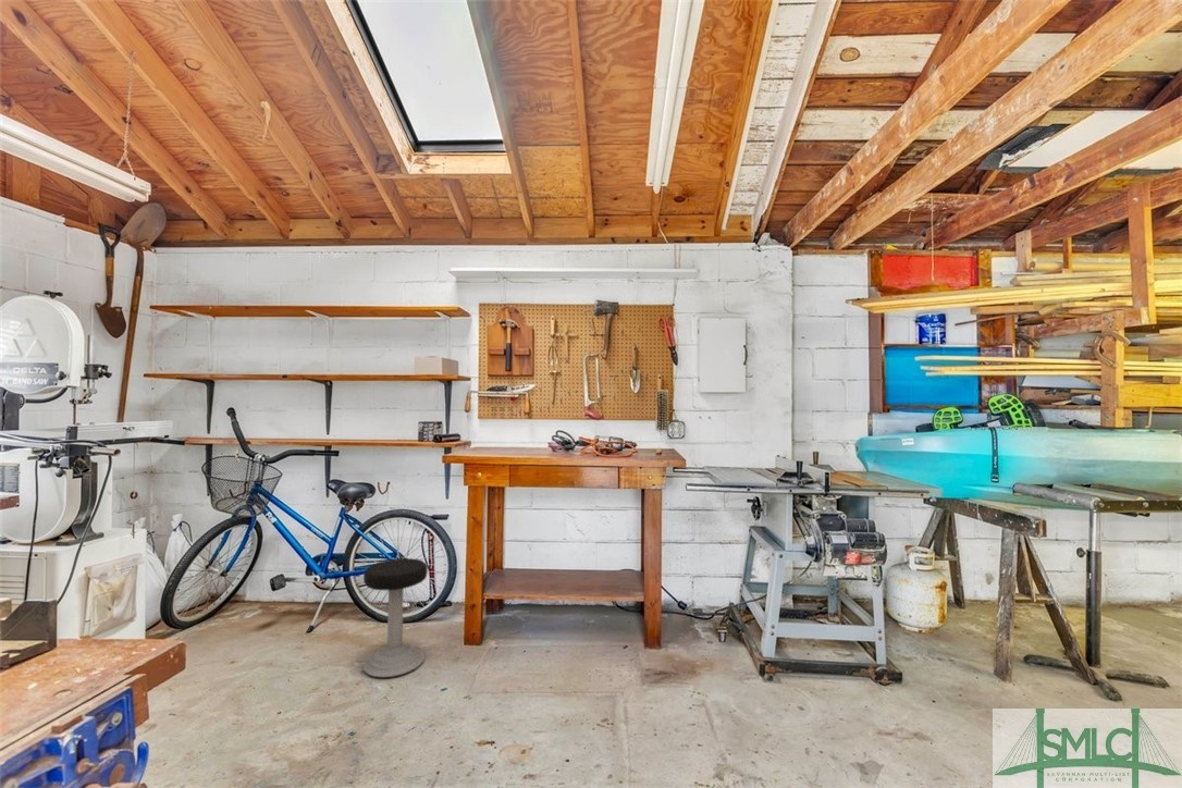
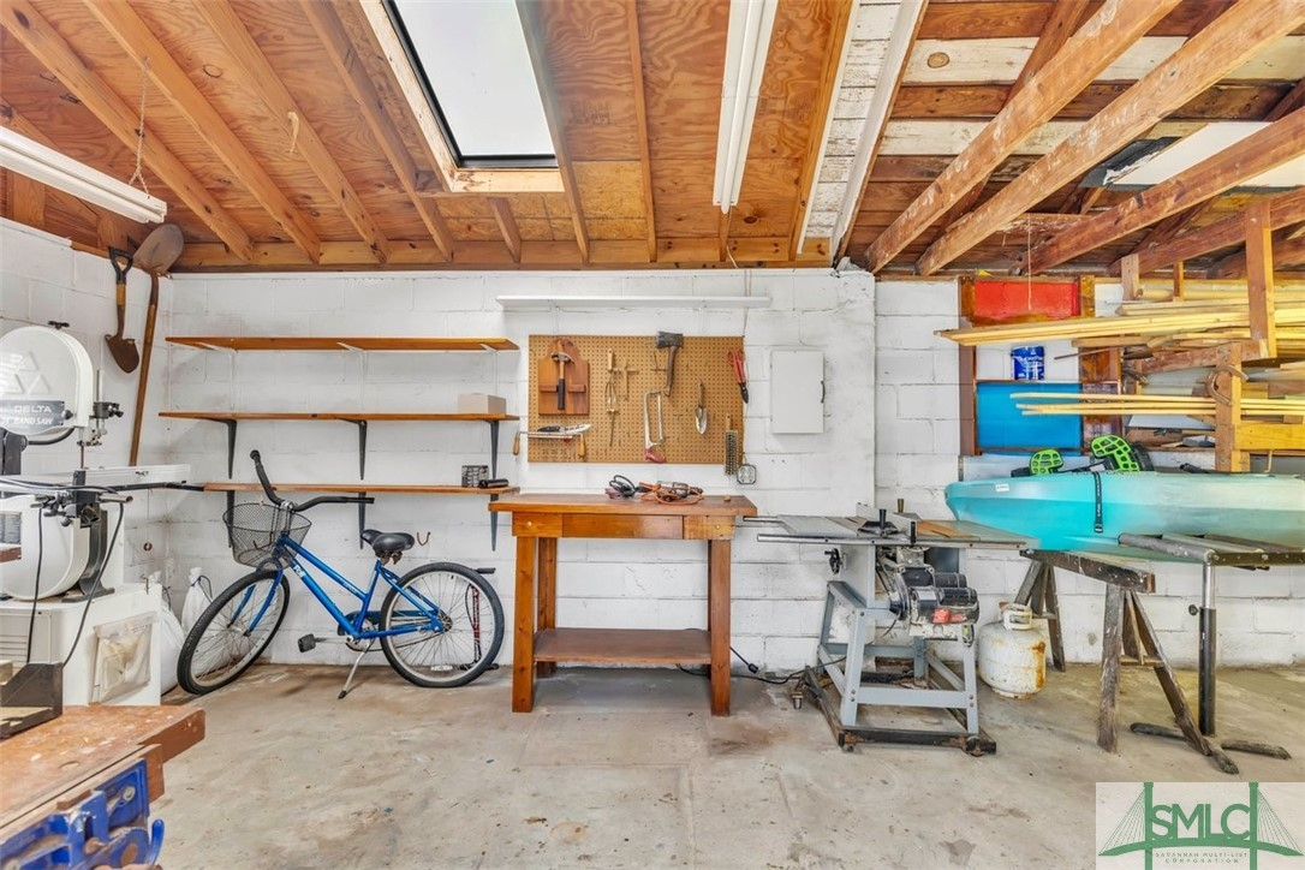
- stool (395, 614)
